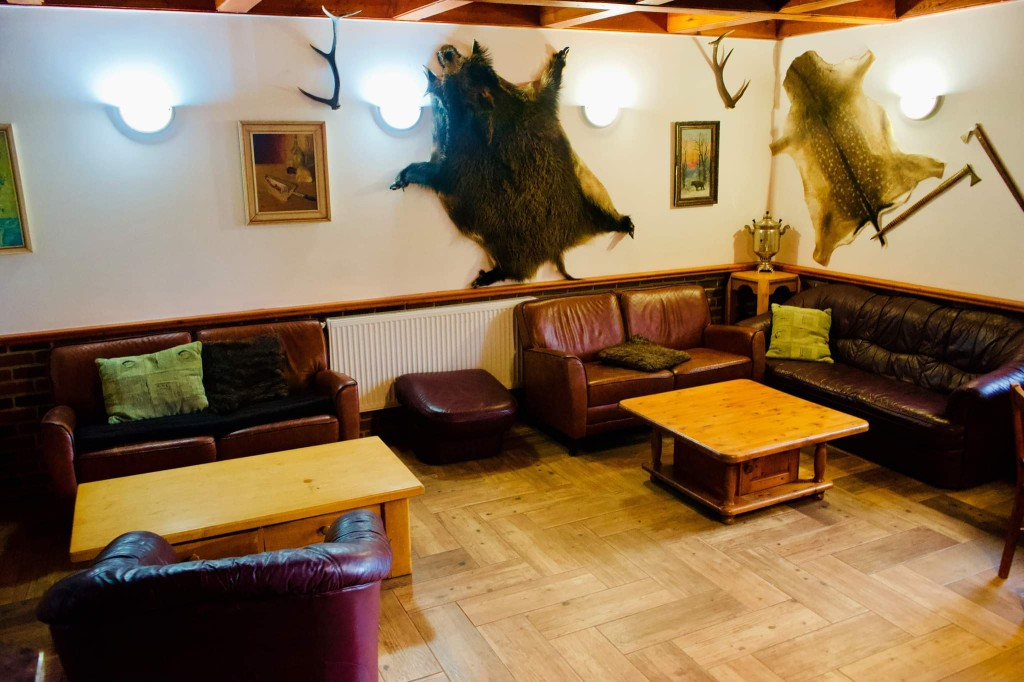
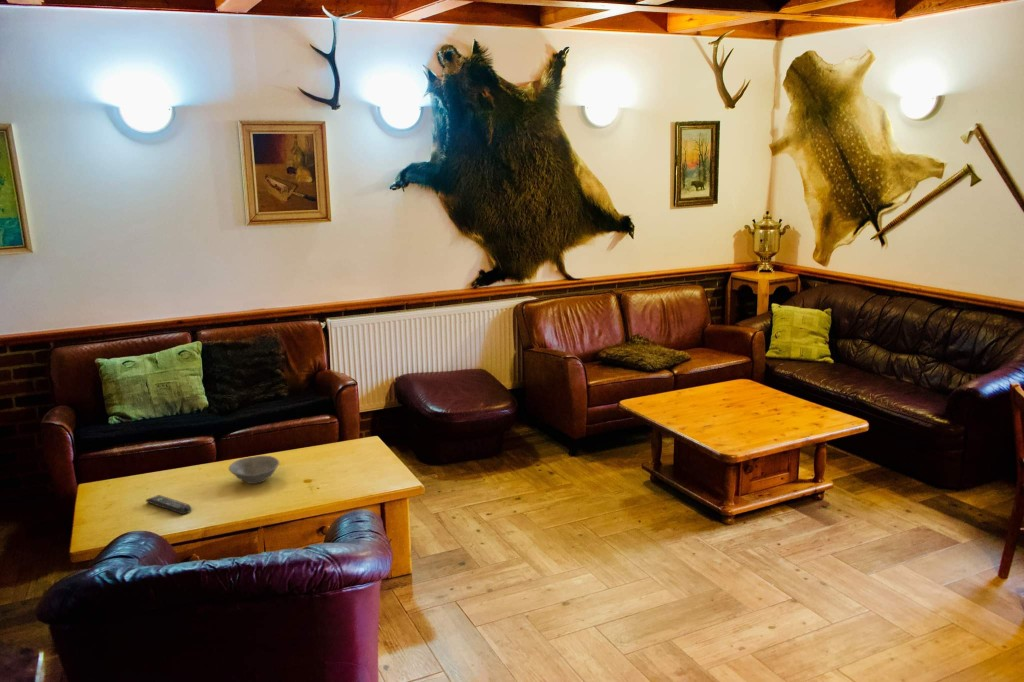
+ bowl (254, 472)
+ remote control (168, 504)
